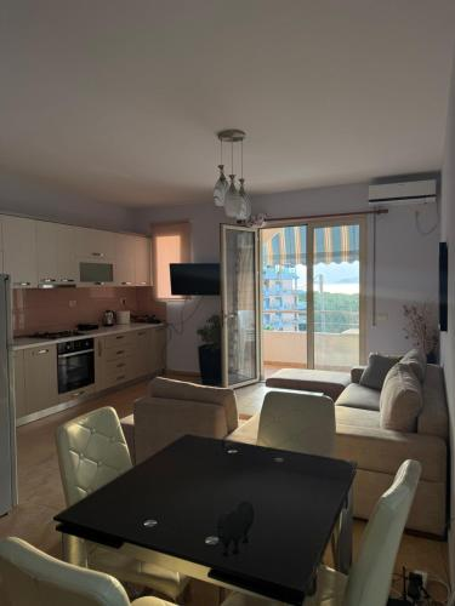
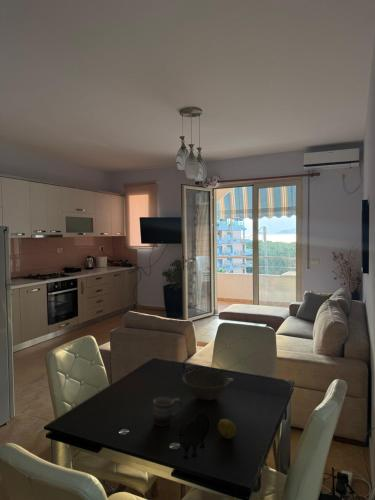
+ bowl (206, 387)
+ fruit (227, 429)
+ mug (166, 410)
